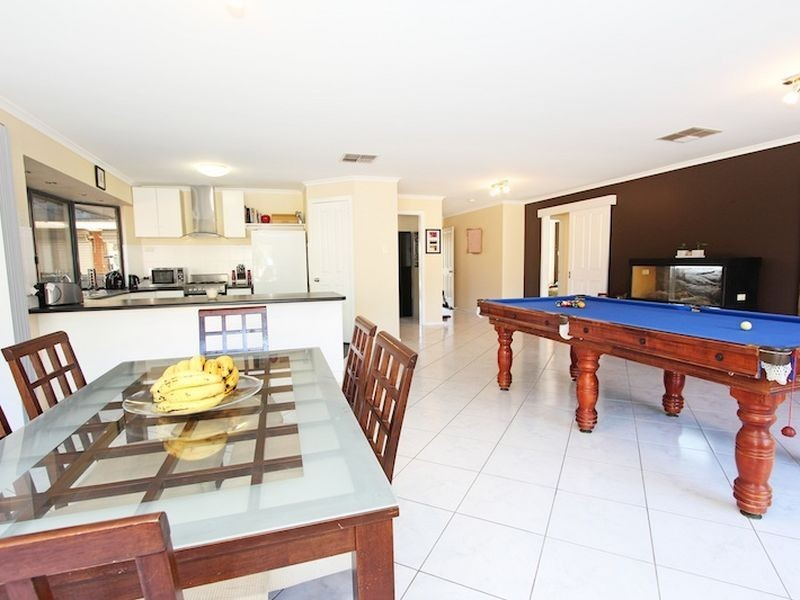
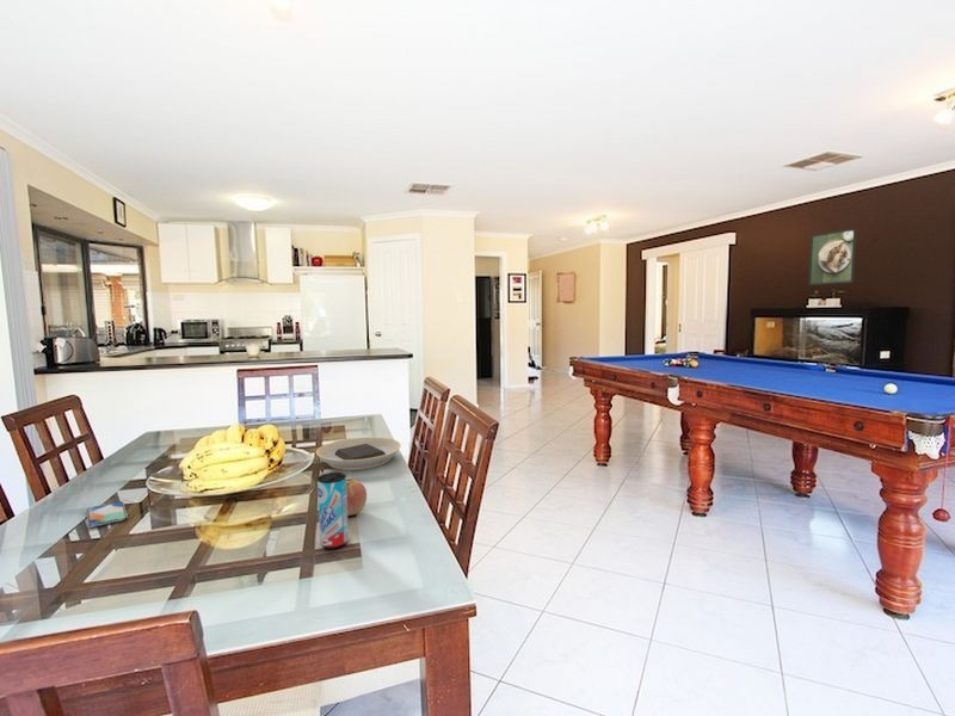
+ smartphone (106, 513)
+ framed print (831, 258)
+ apple (347, 498)
+ beverage can (333, 510)
+ plate (359, 453)
